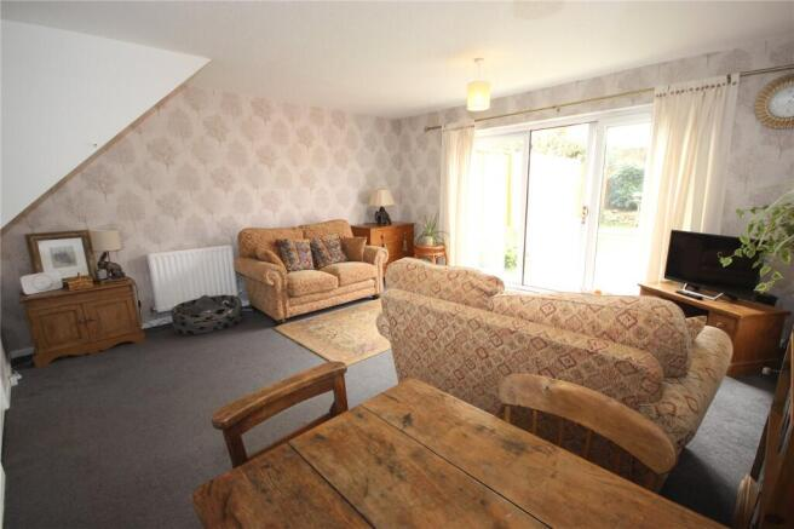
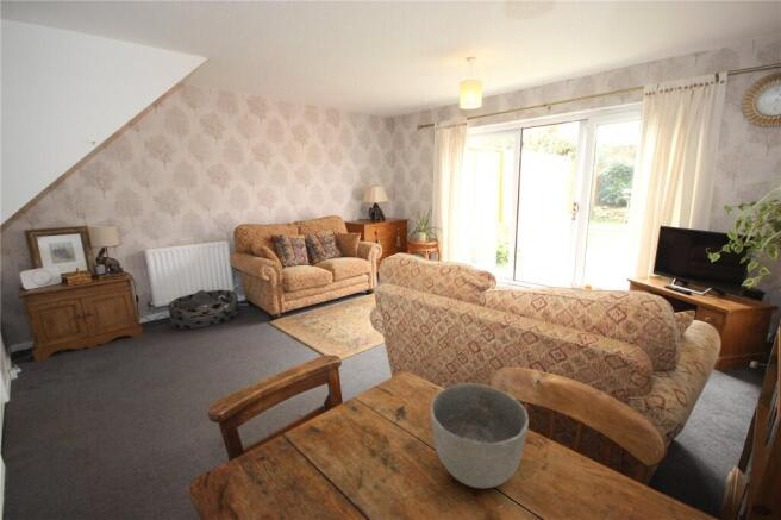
+ bowl (476, 439)
